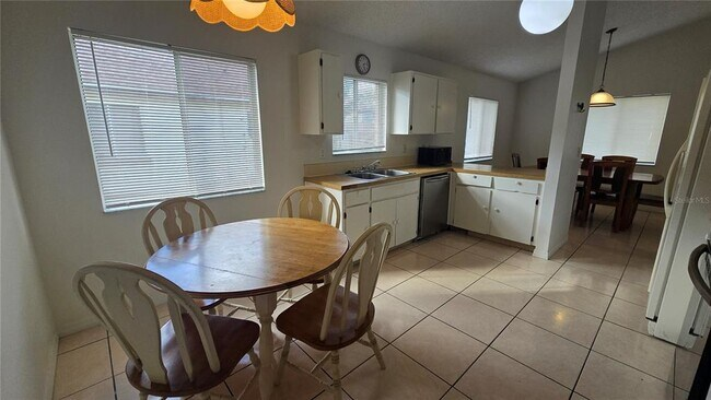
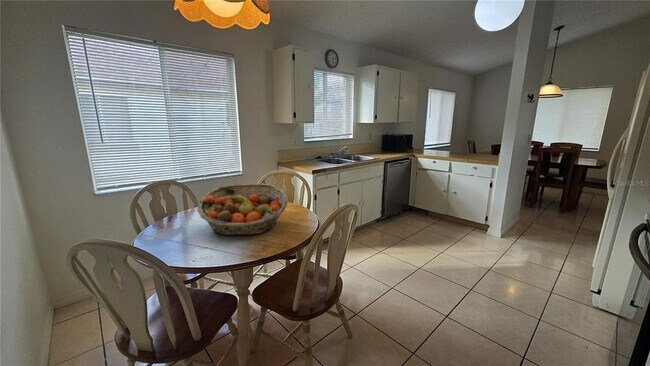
+ fruit basket (244, 208)
